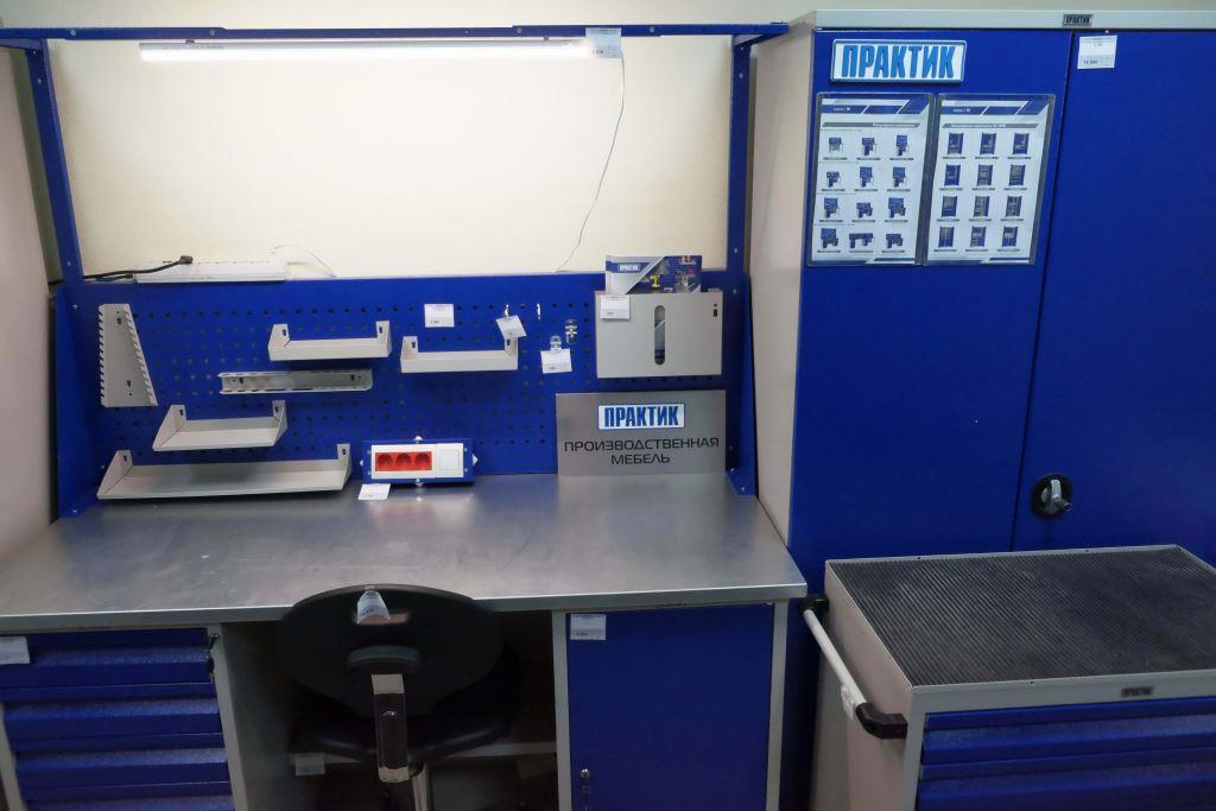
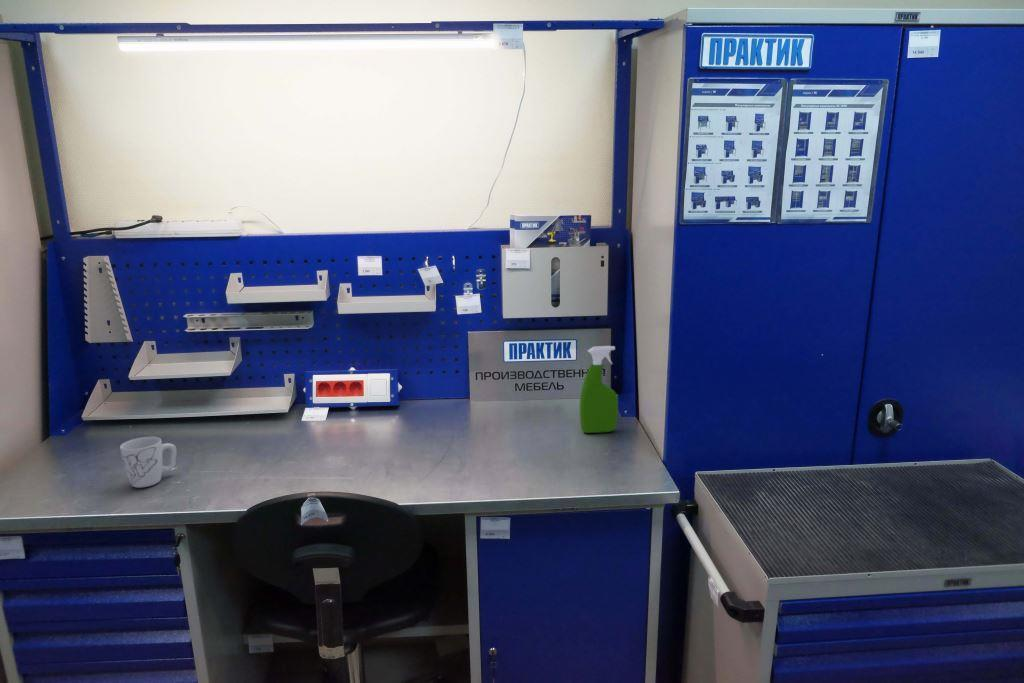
+ spray bottle (599, 389)
+ mug (150, 461)
